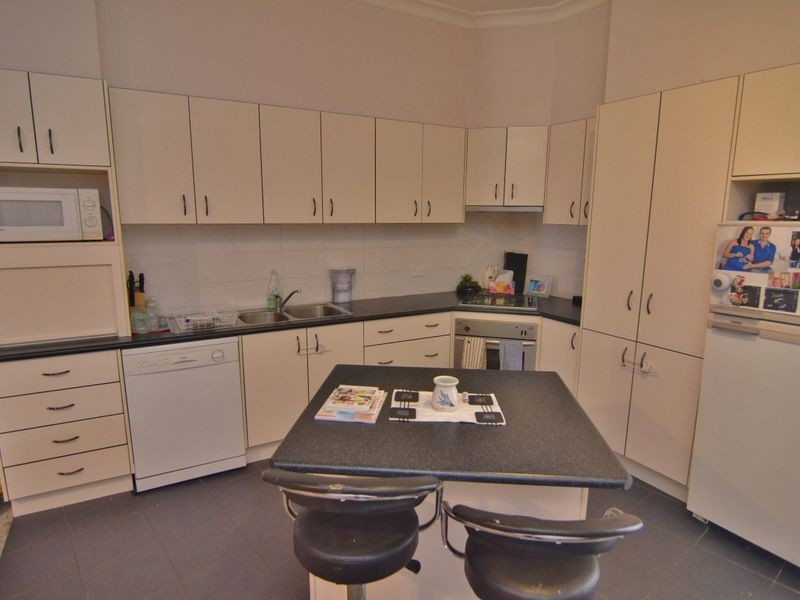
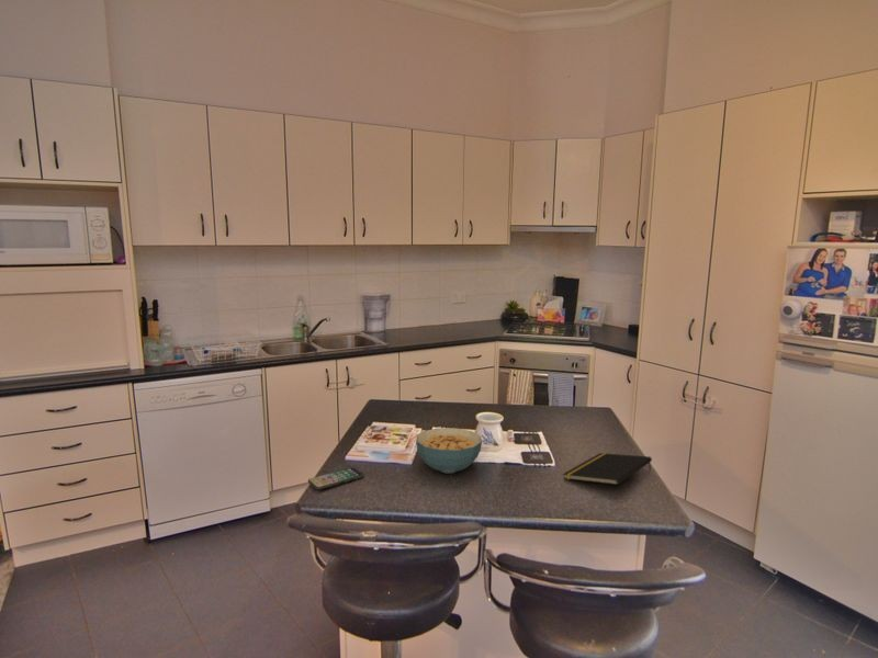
+ cereal bowl (448, 453)
+ smartphone (336, 477)
+ notepad (608, 467)
